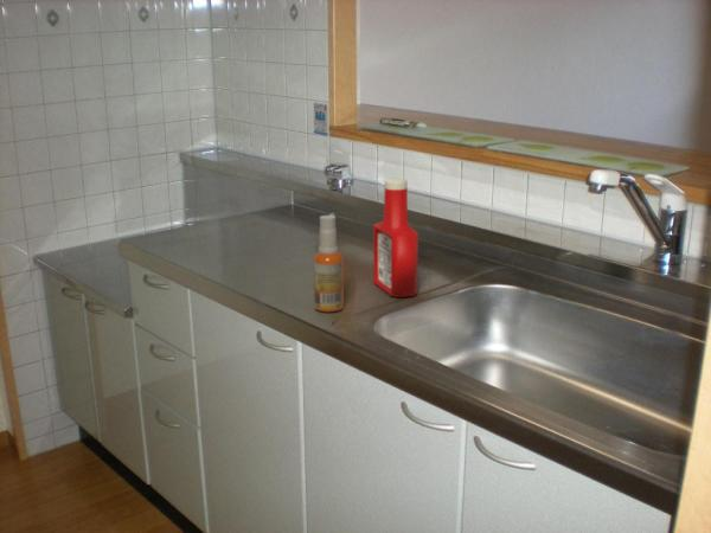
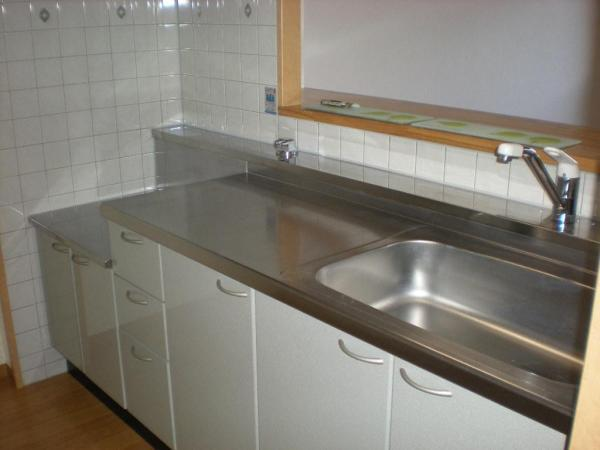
- soap bottle (395, 235)
- spray bottle (328, 262)
